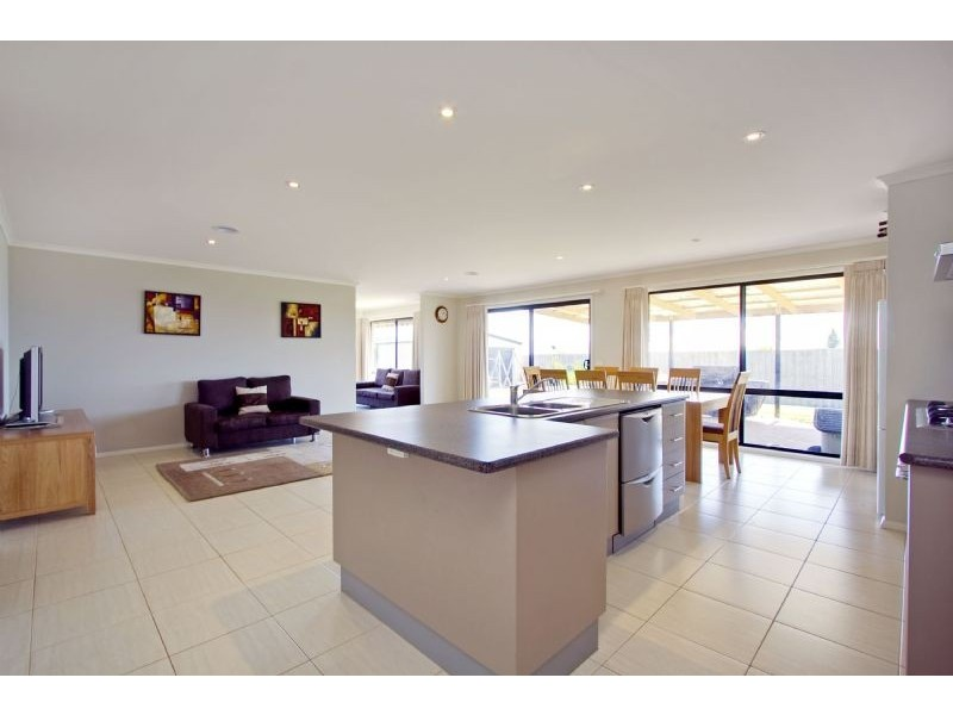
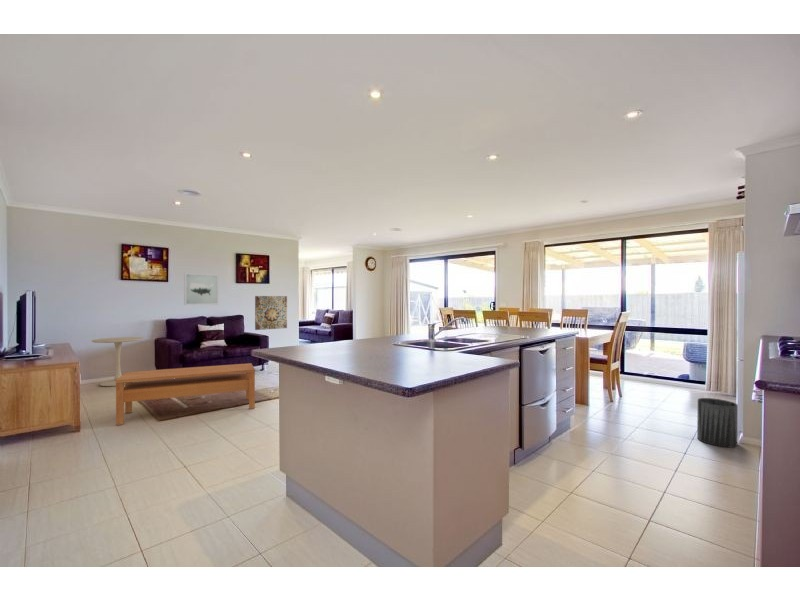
+ coffee table (191, 390)
+ wall art (201, 289)
+ trash can (717, 421)
+ wall art (271, 312)
+ side table (118, 360)
